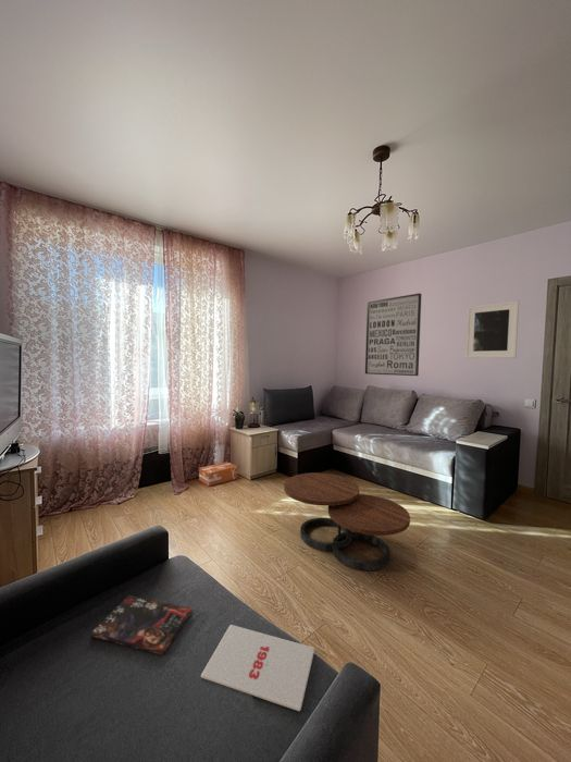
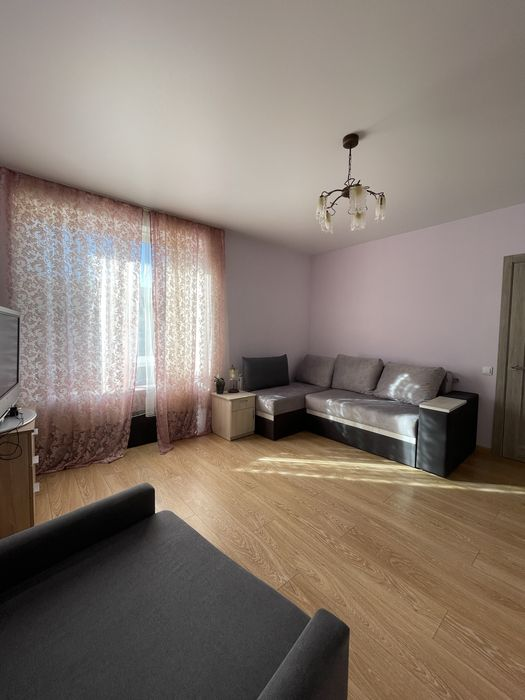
- coffee table (342, 517)
- wall art (390, 336)
- book (144, 622)
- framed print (491, 331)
- cardboard box (218, 472)
- magazine (260, 662)
